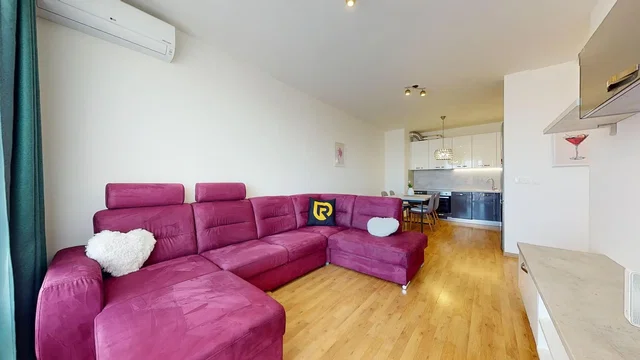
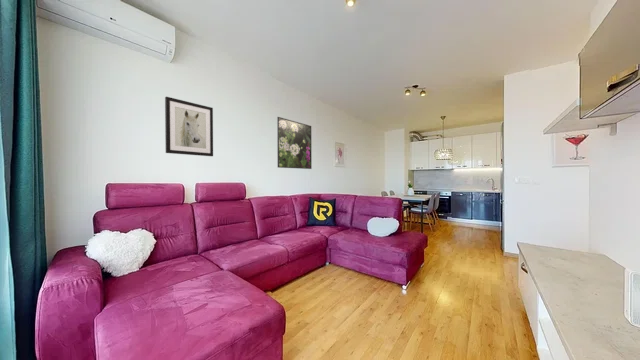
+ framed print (295, 145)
+ wall art (190, 128)
